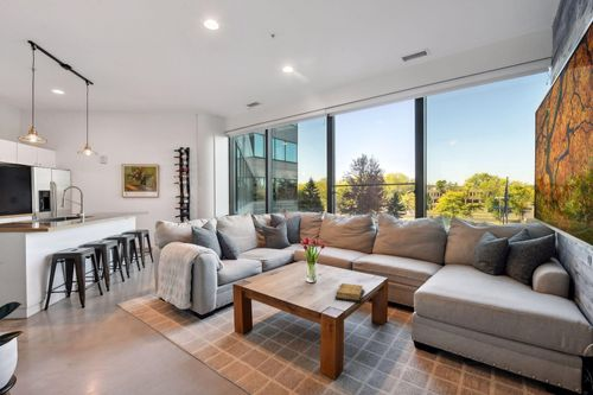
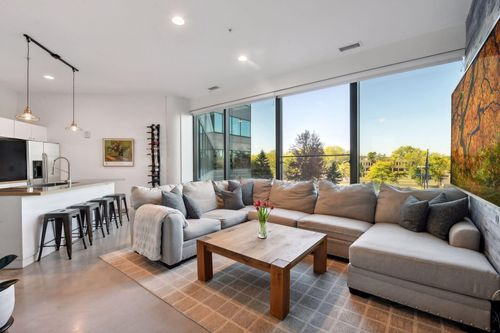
- diary (349, 291)
